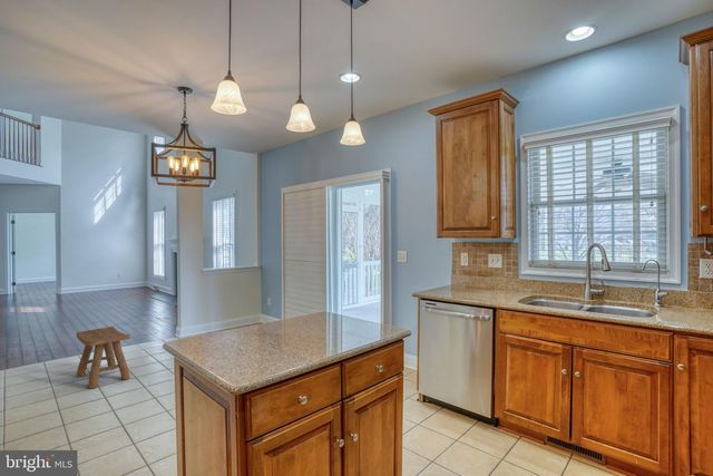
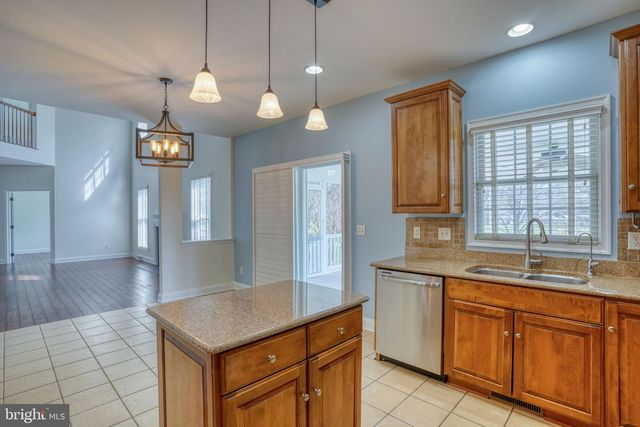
- stool (101, 354)
